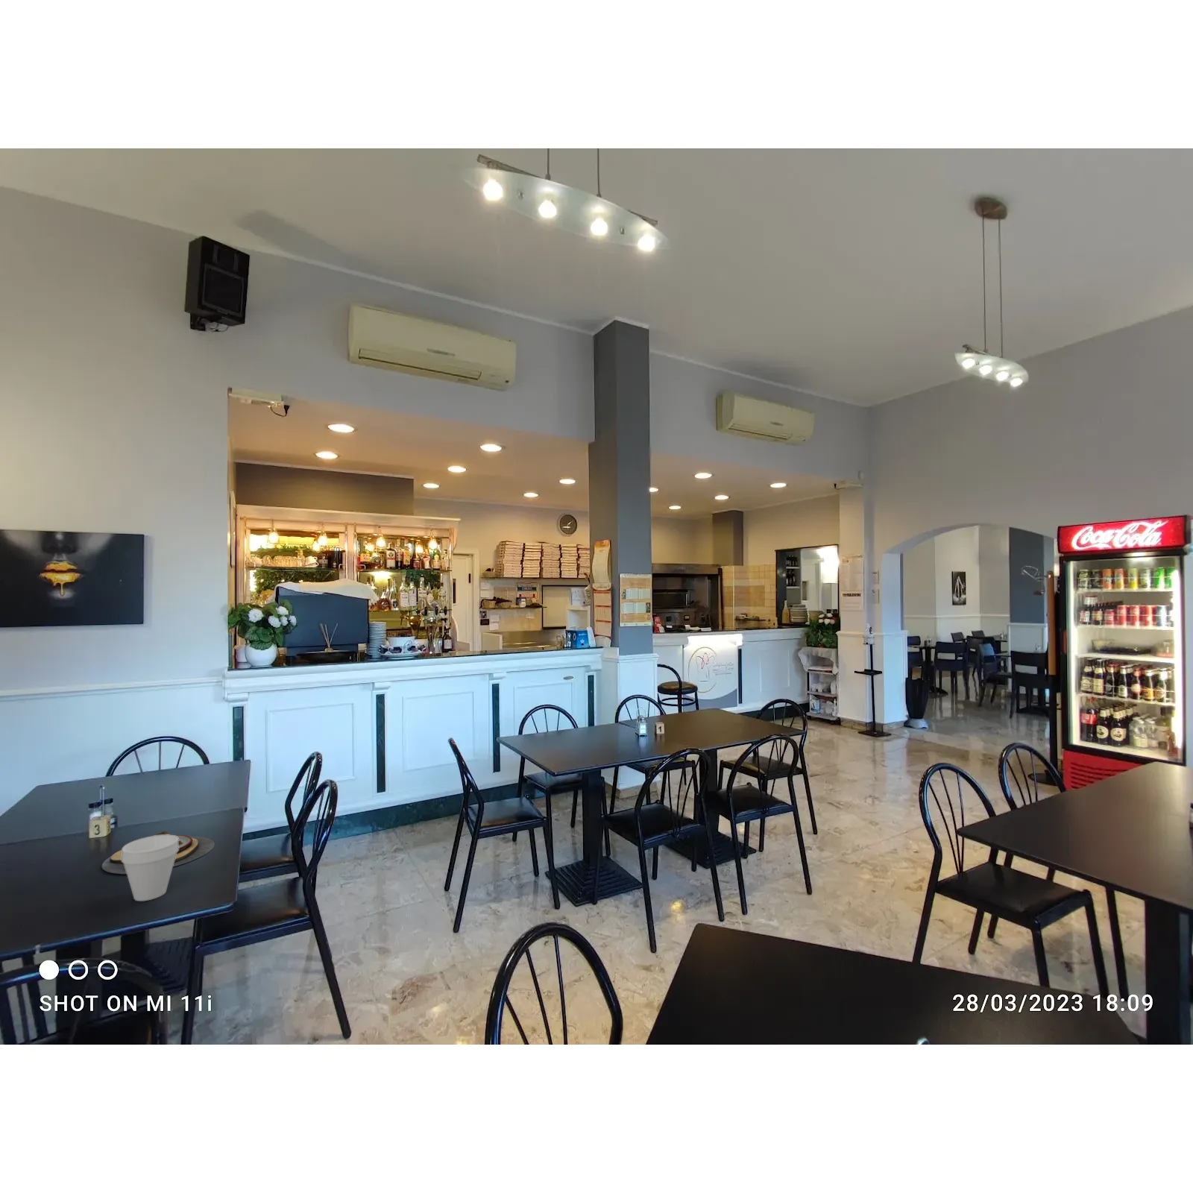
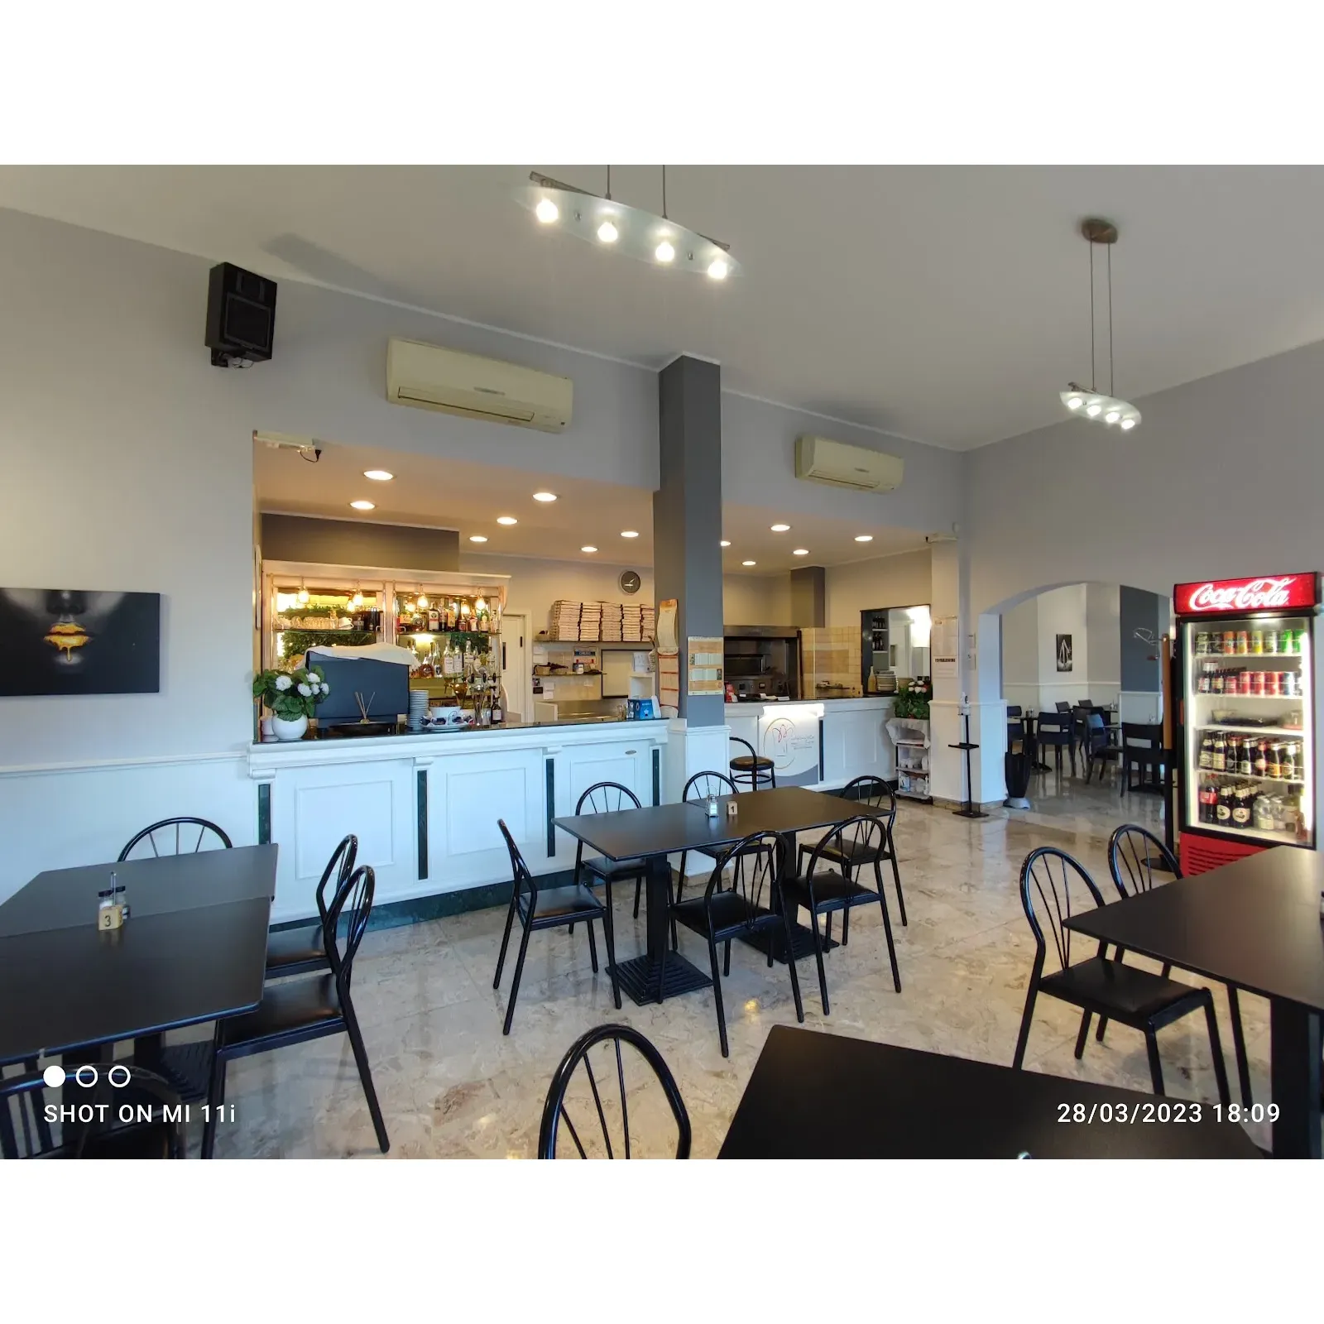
- cup (150, 869)
- plate (161, 835)
